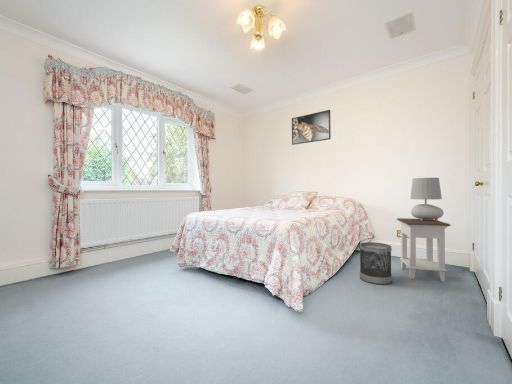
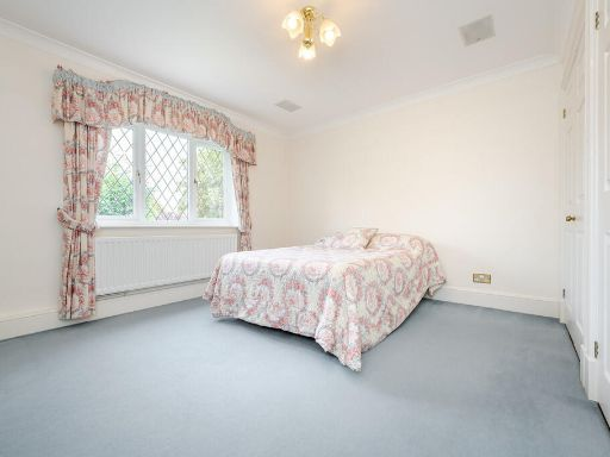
- wastebasket (375, 262)
- nightstand (426, 247)
- table lamp (426, 199)
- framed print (310, 128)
